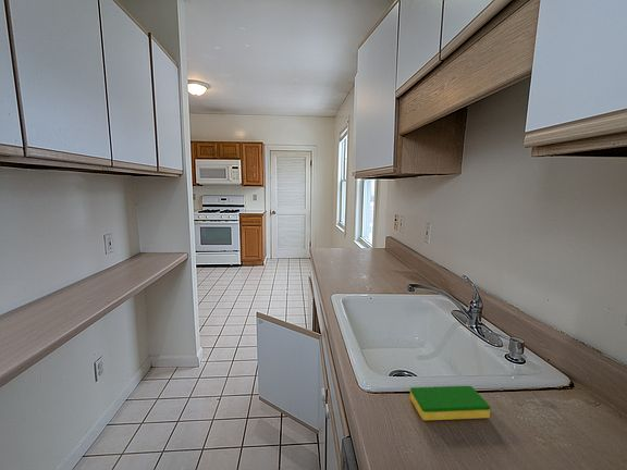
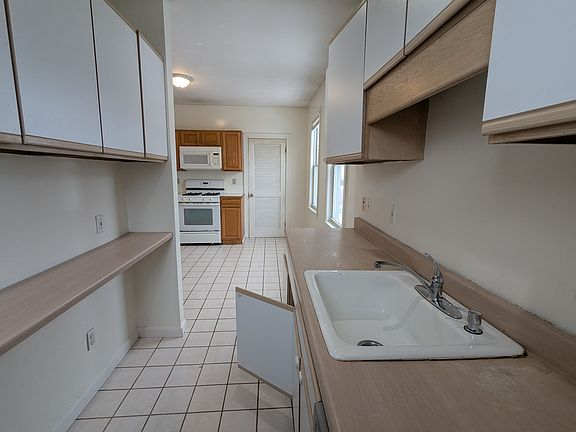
- dish sponge (447, 401)
